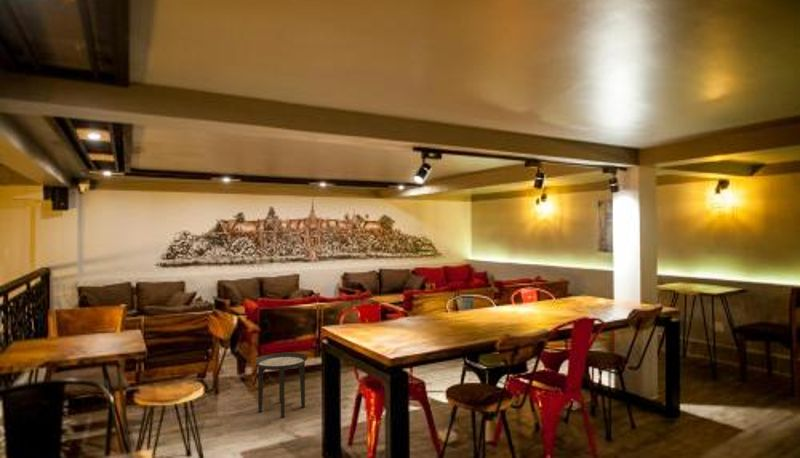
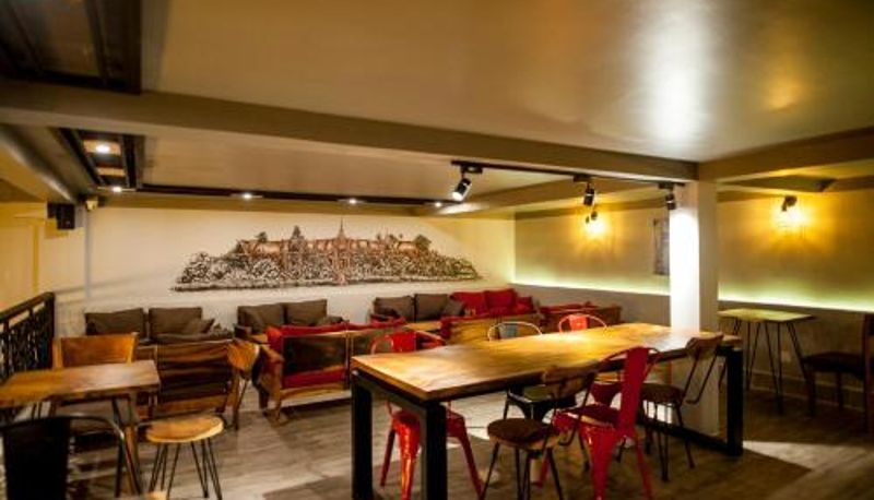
- side table (281, 384)
